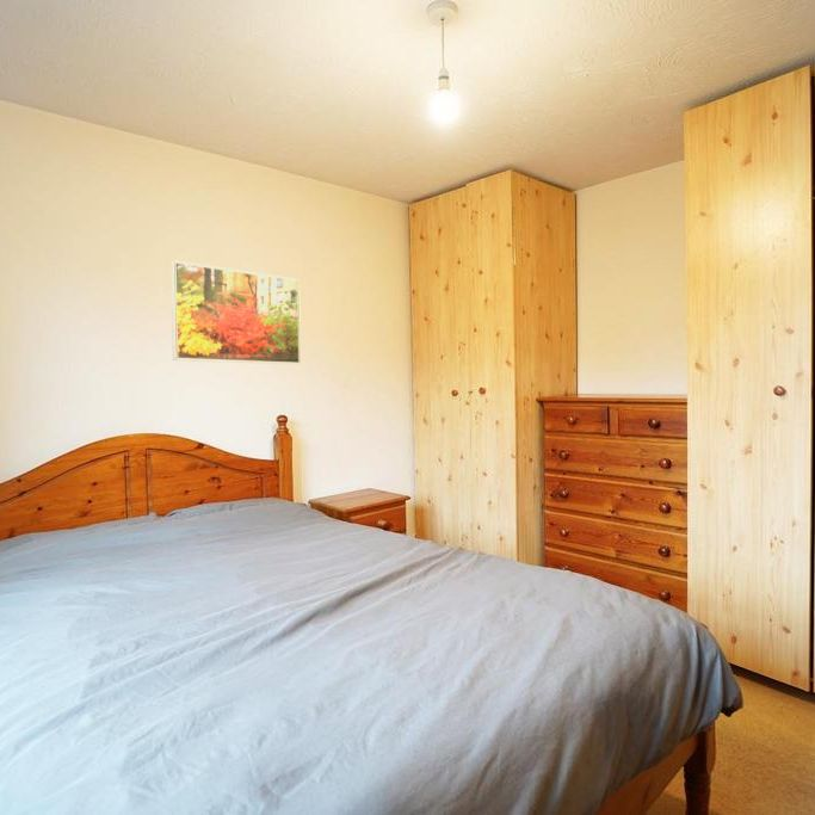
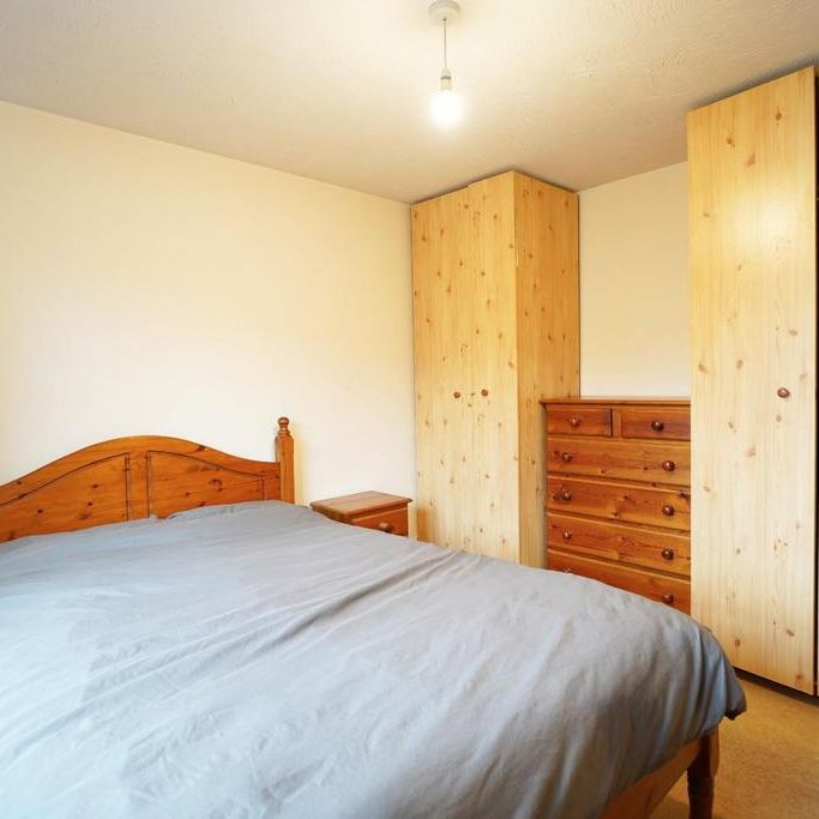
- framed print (240, 316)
